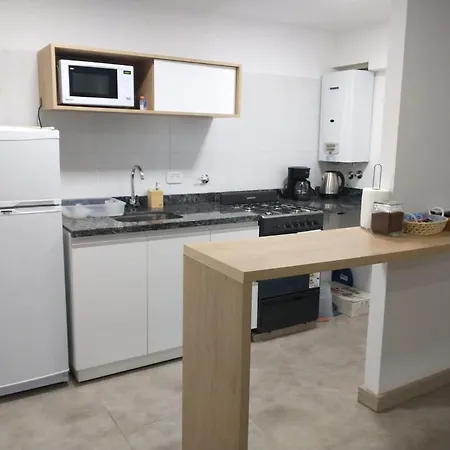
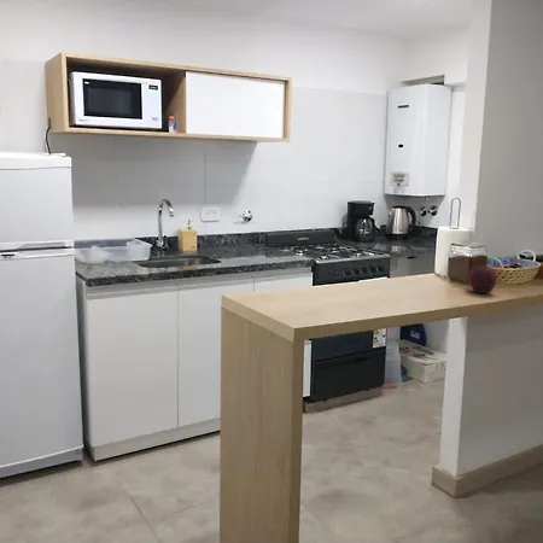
+ fruit (481, 279)
